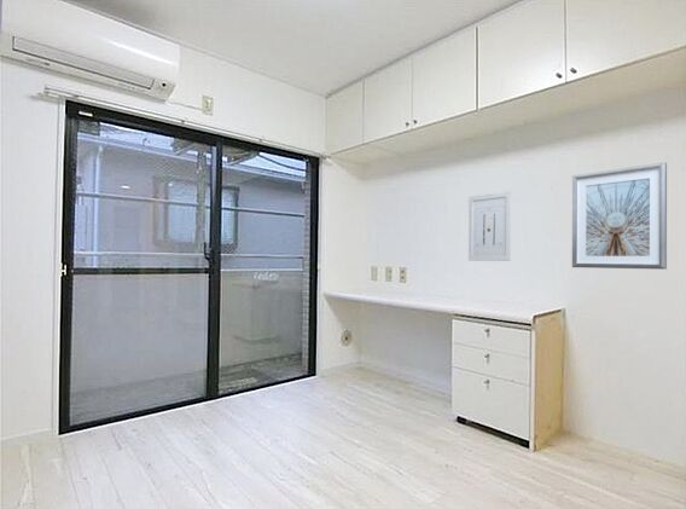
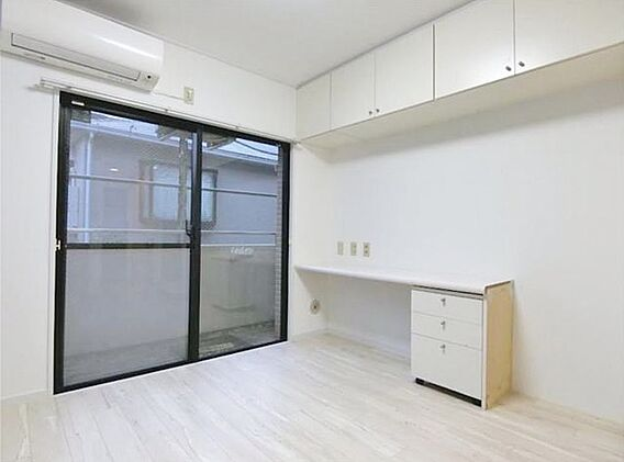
- picture frame (616, 219)
- wall art (488, 227)
